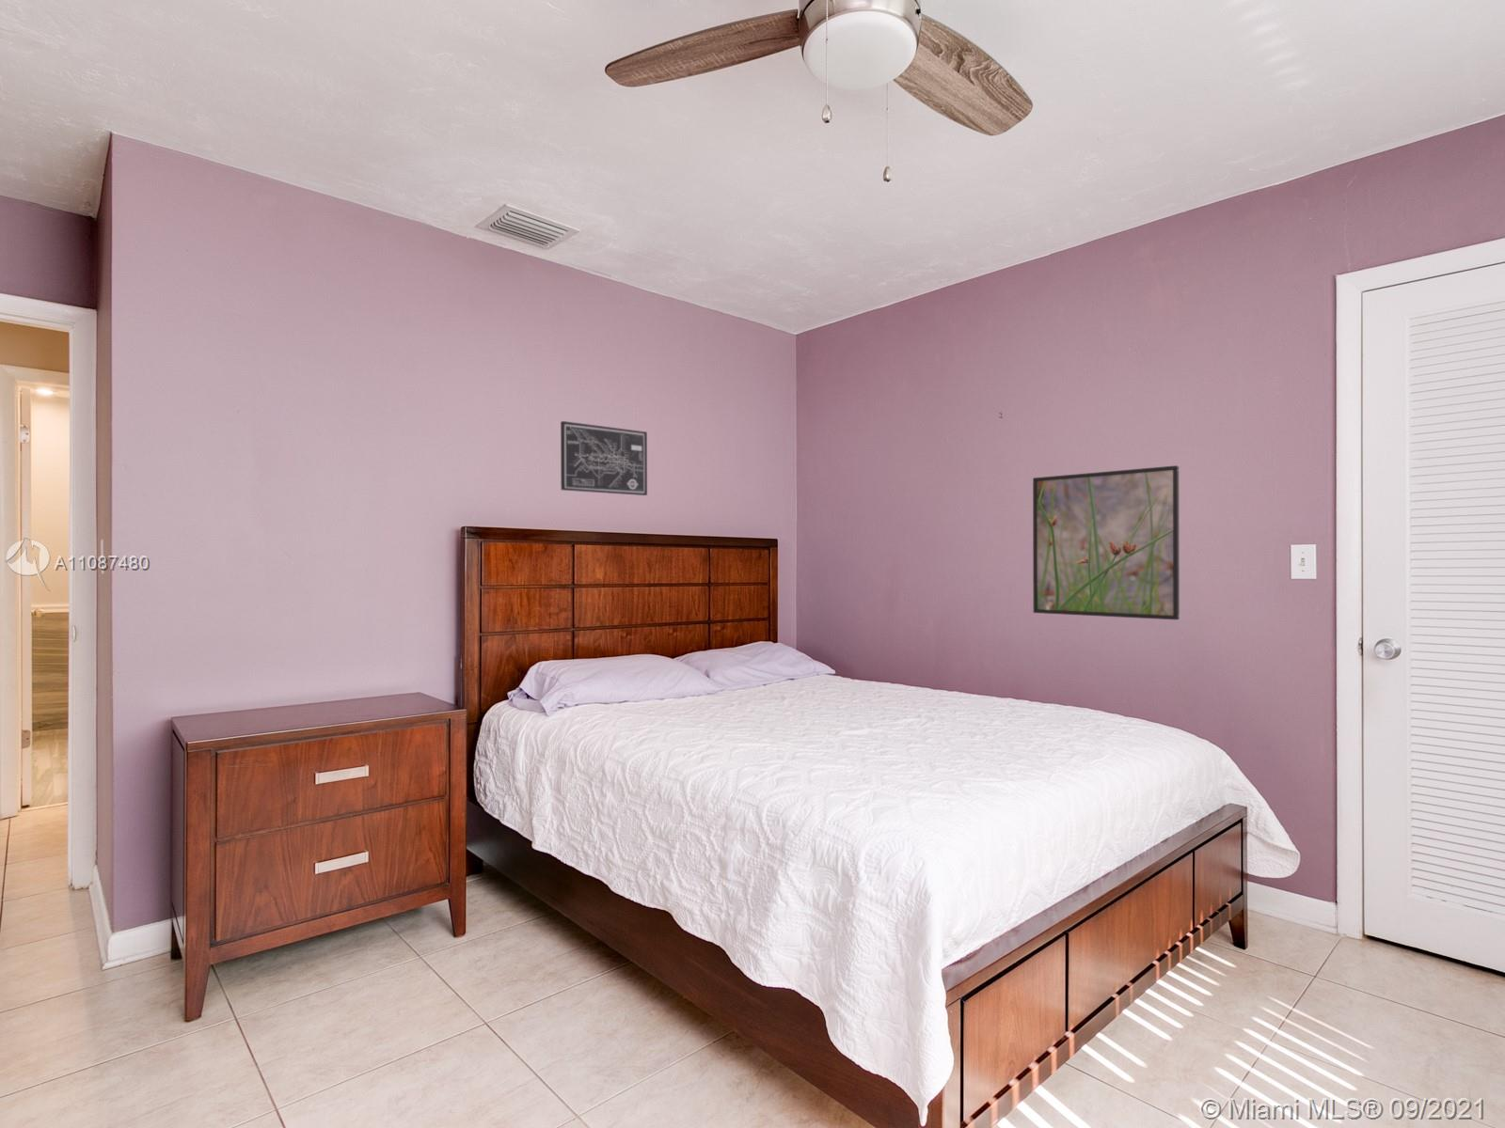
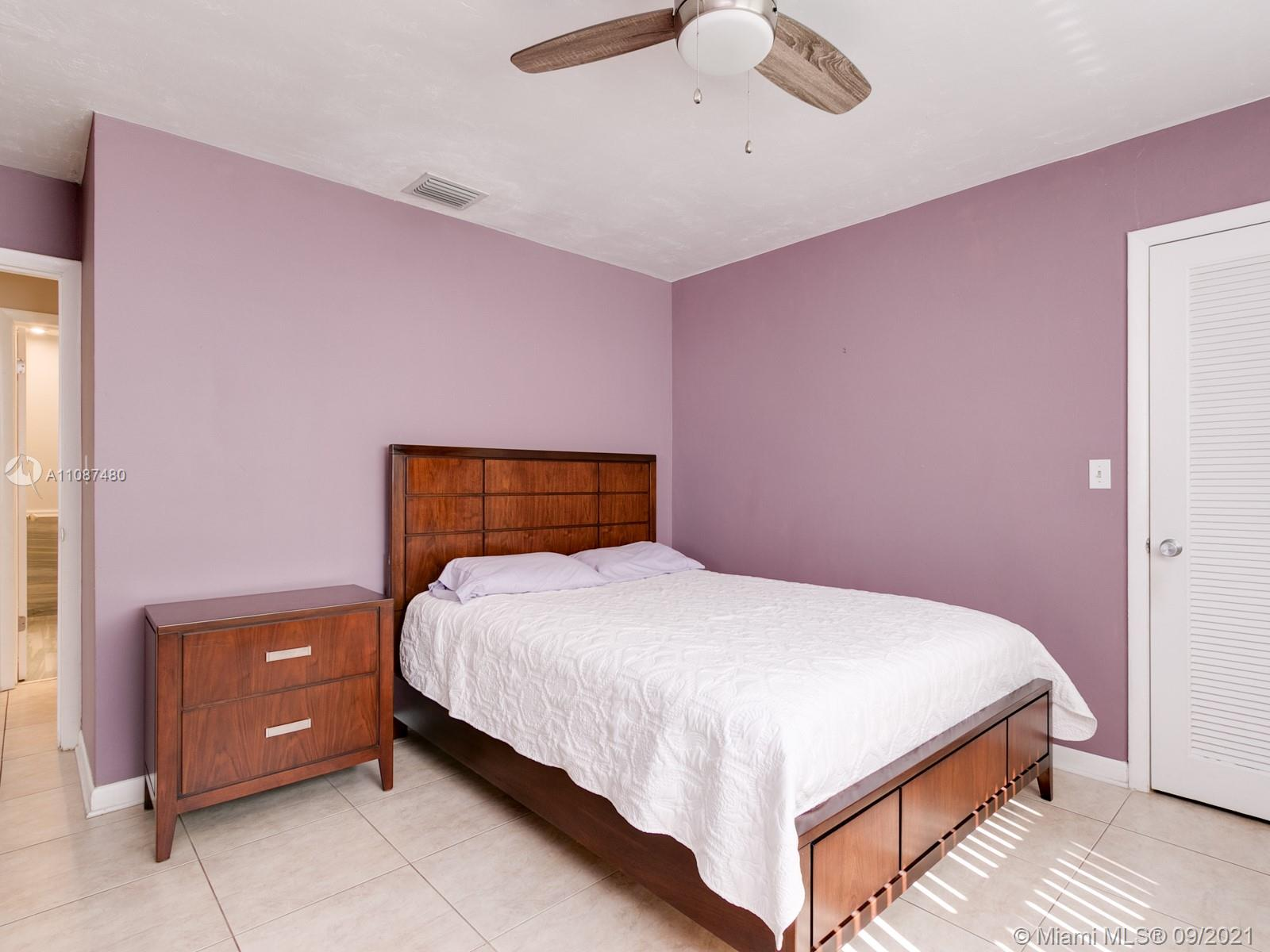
- wall art (604, 460)
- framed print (1101, 544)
